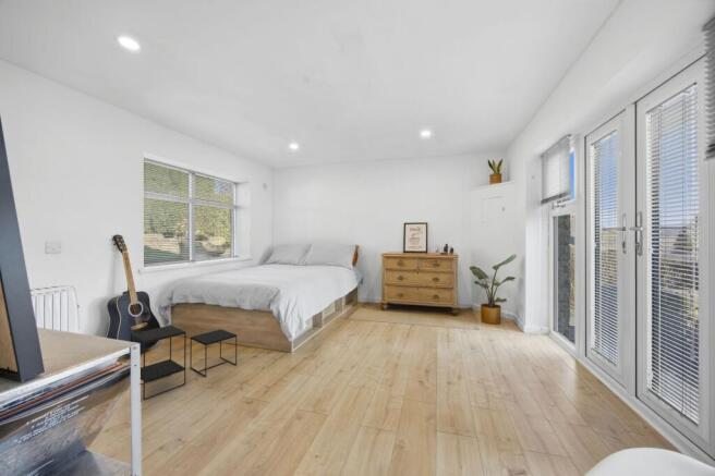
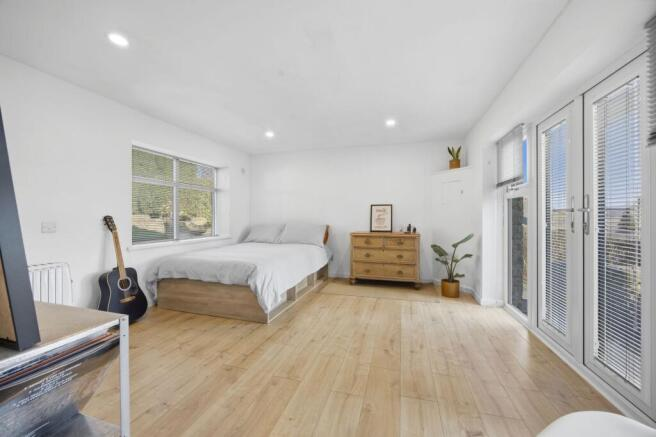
- side table (191, 351)
